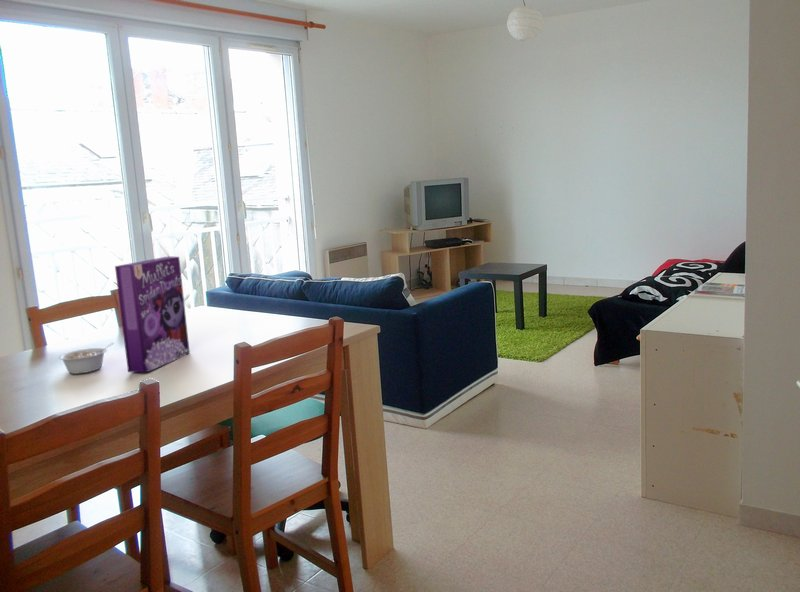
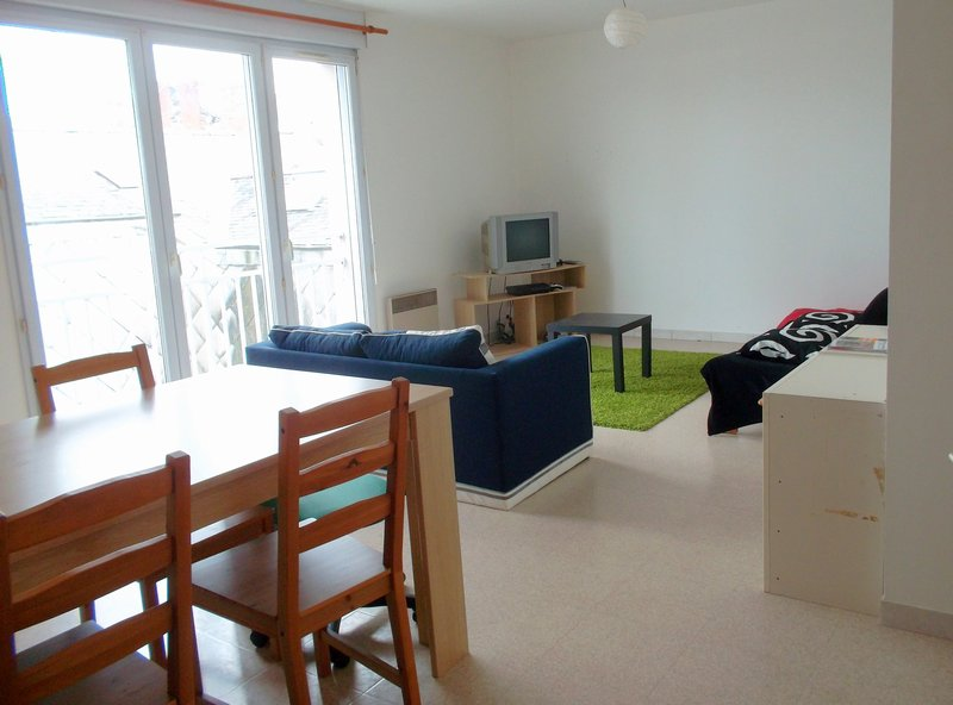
- cereal box (154, 311)
- legume (85, 359)
